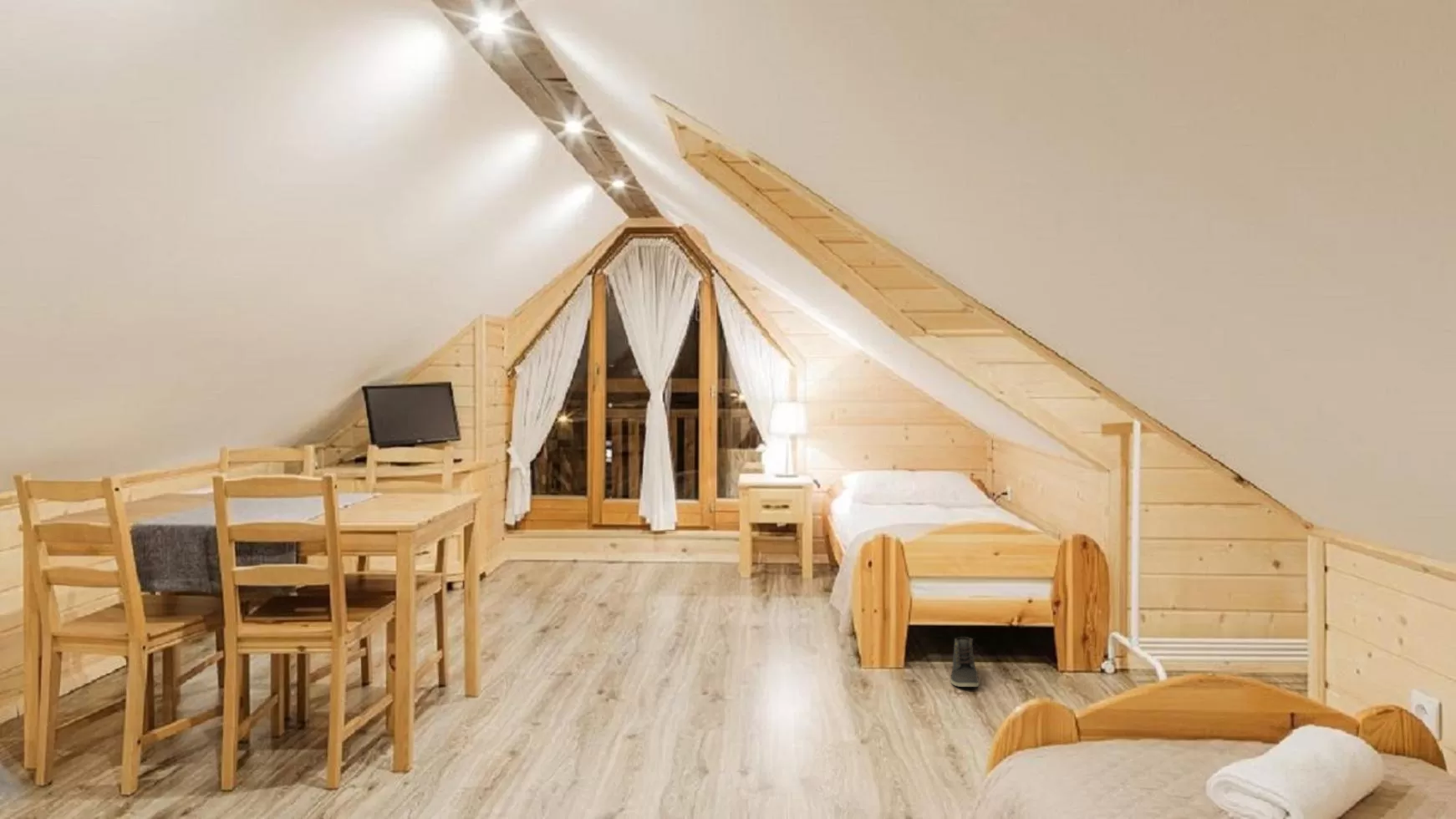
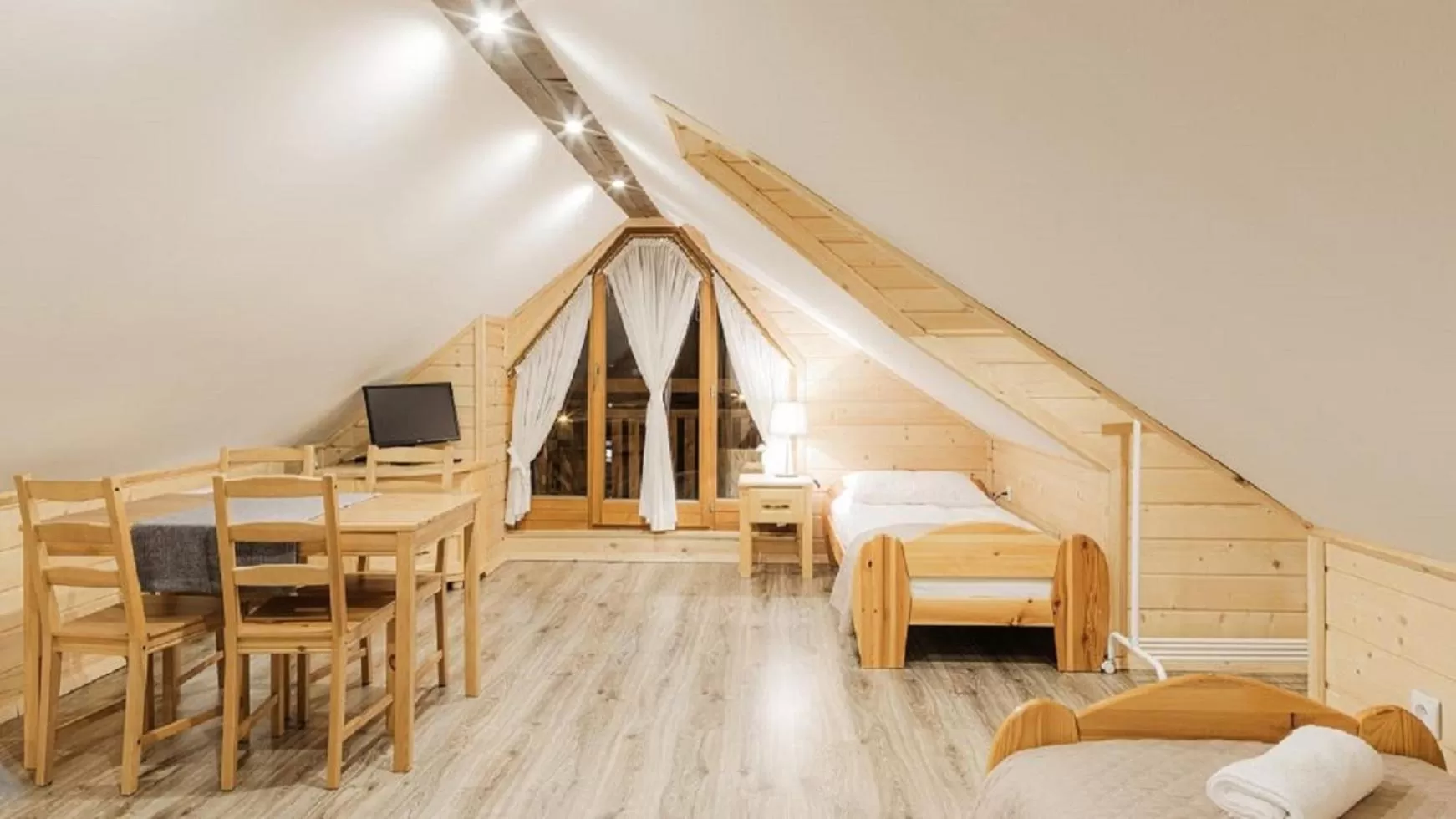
- sneaker (963, 661)
